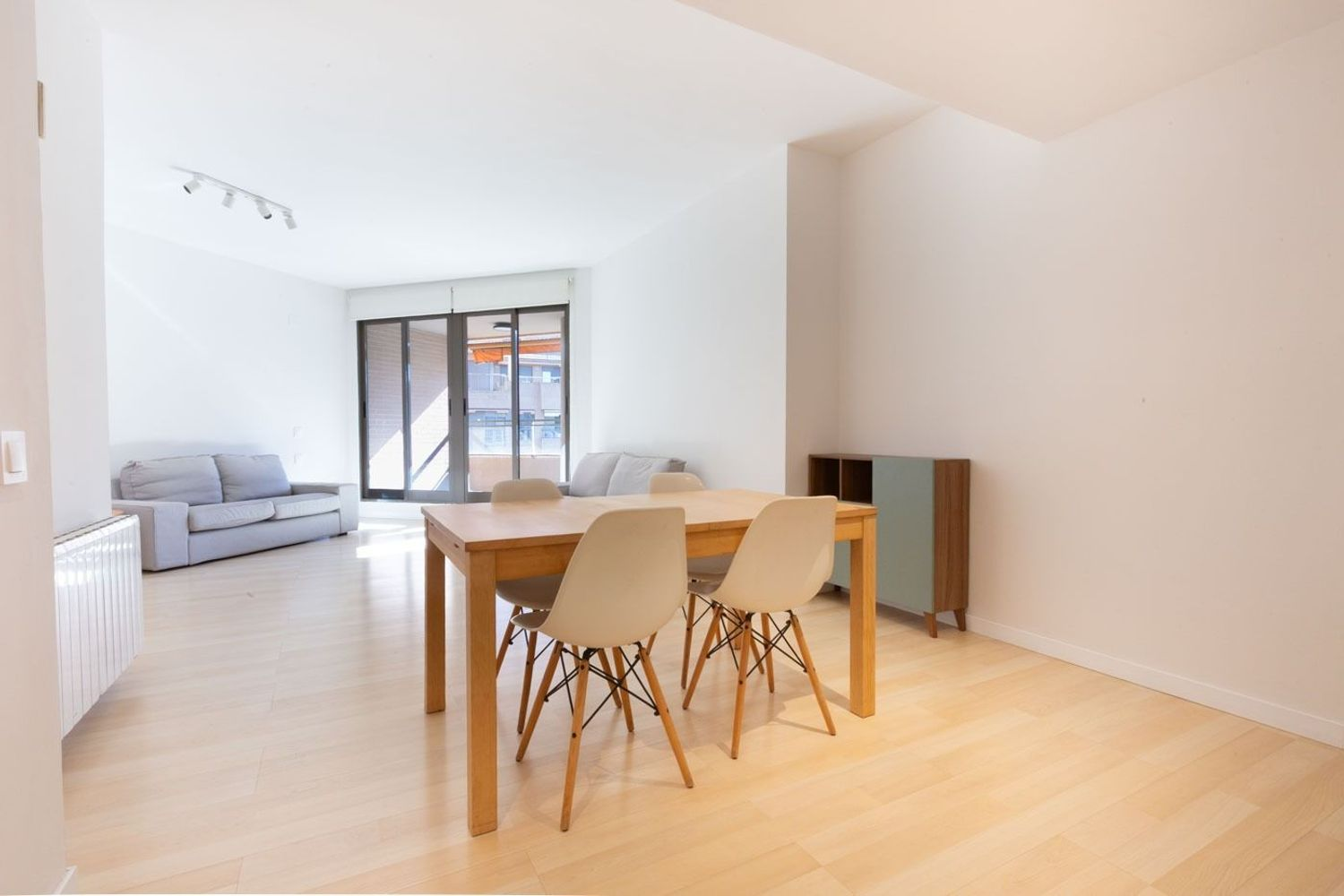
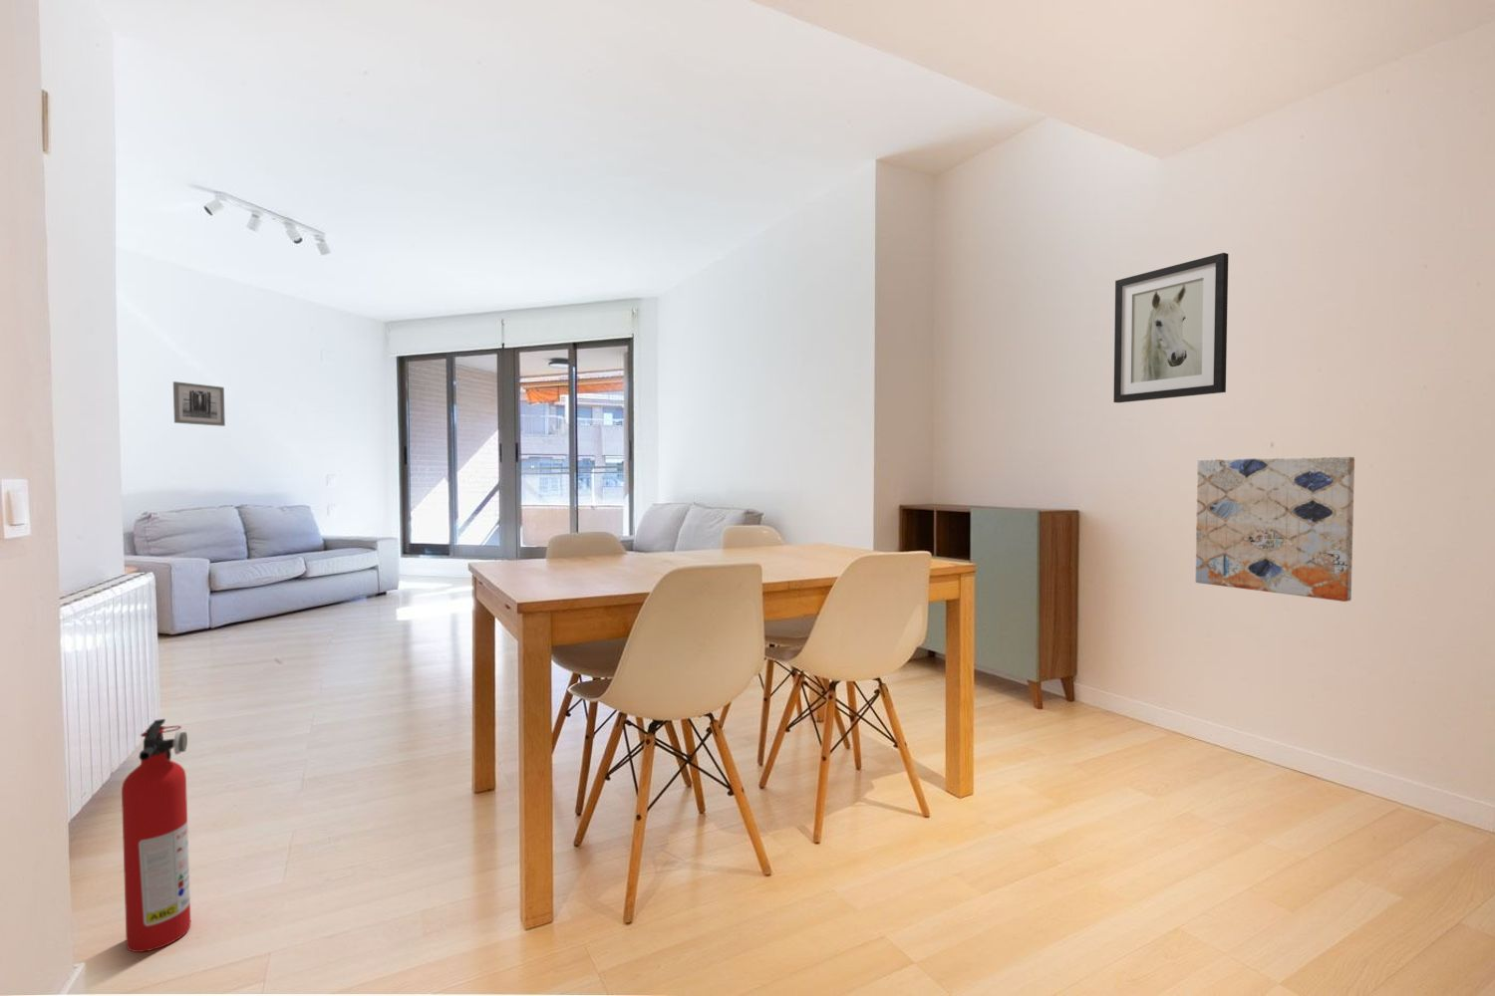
+ wall art (199, 405)
+ wall art (1167, 332)
+ wall art (1268, 525)
+ fire extinguisher (157, 828)
